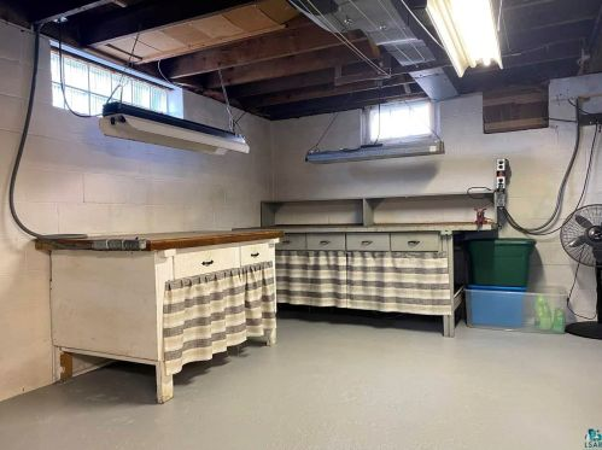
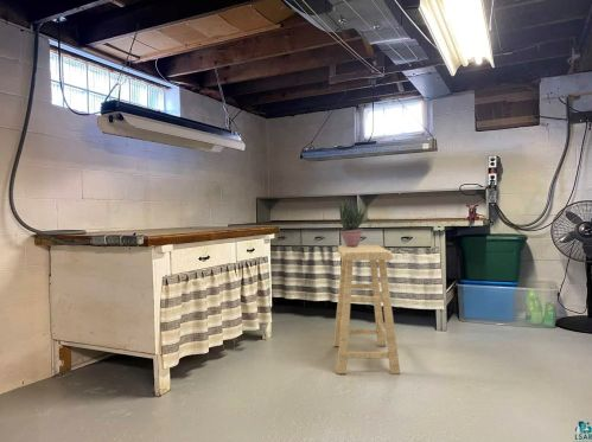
+ stool (362, 301)
+ potted plant (354, 222)
